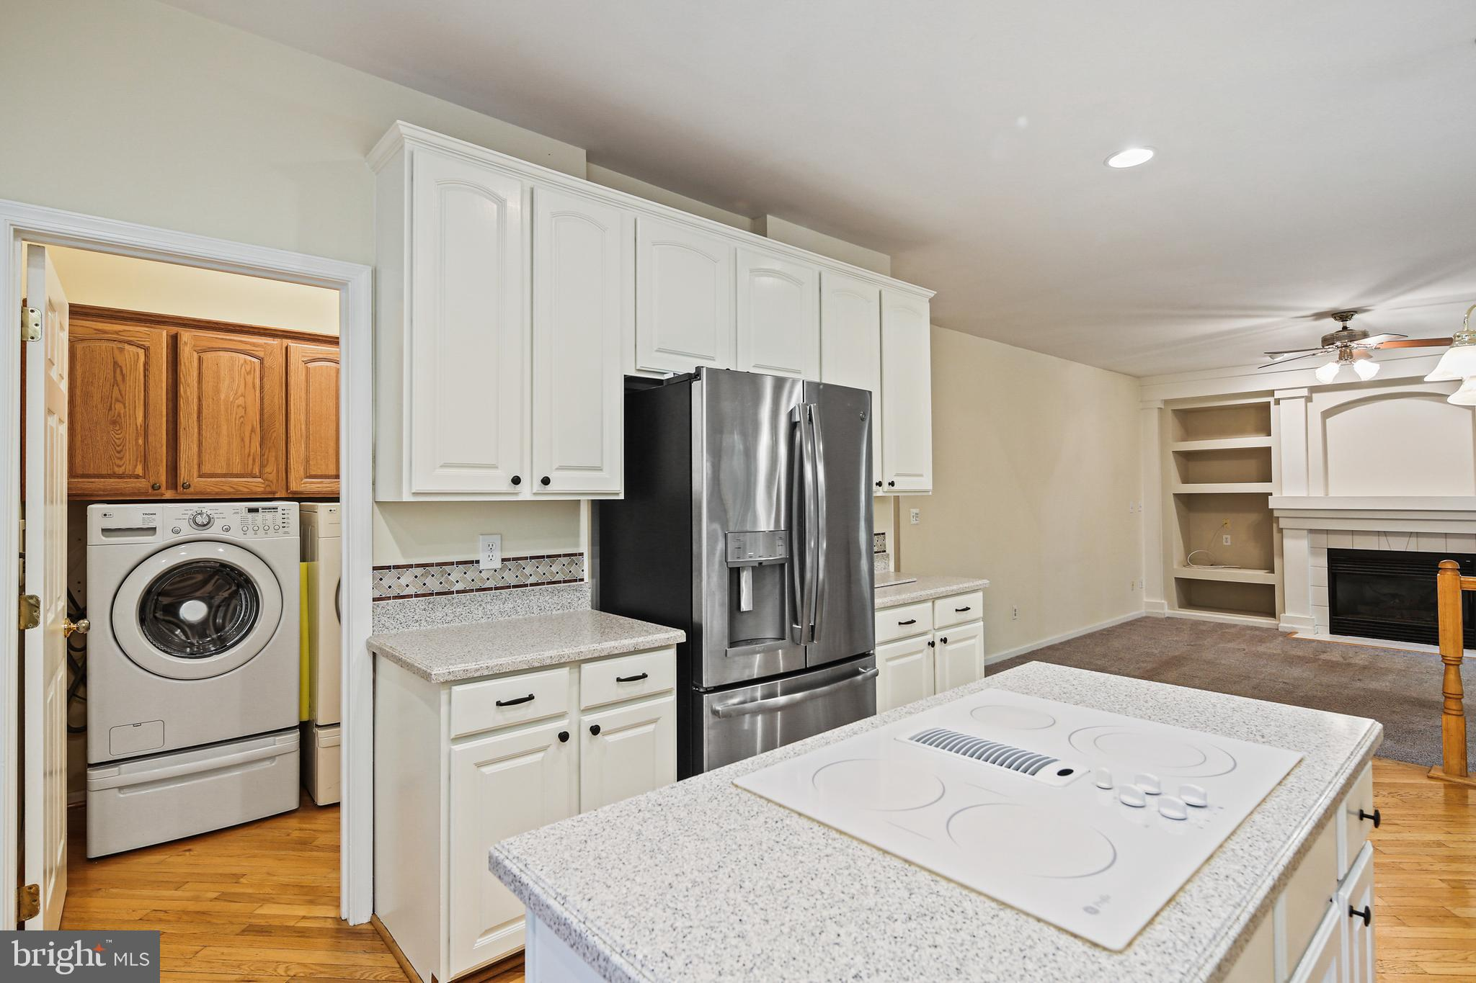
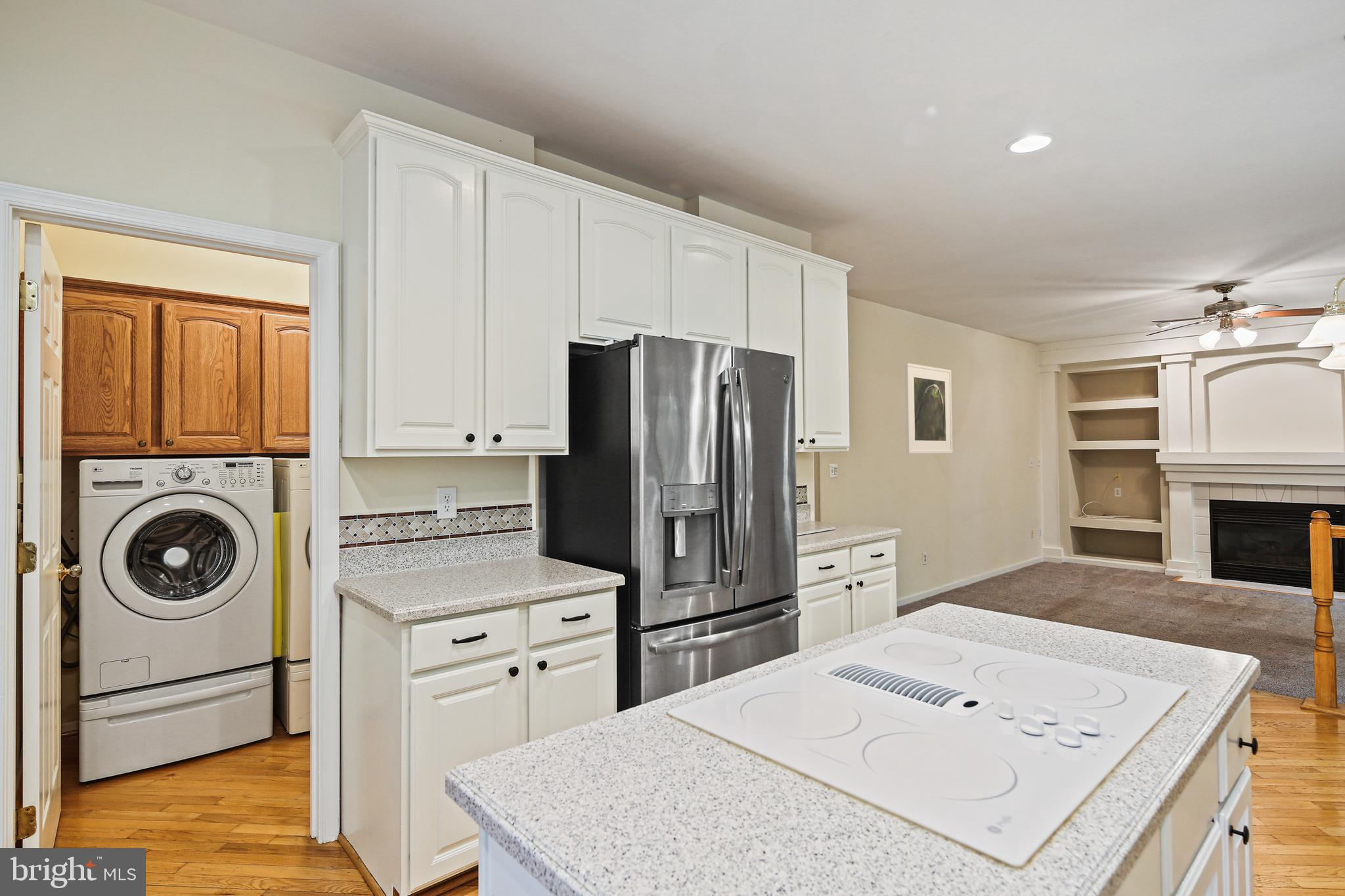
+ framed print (929, 410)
